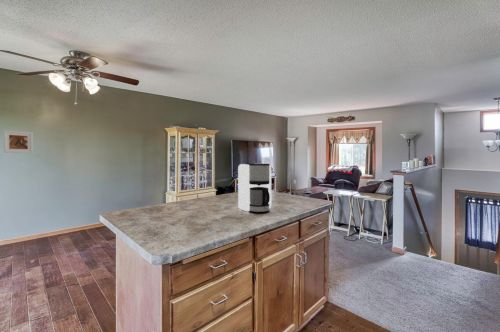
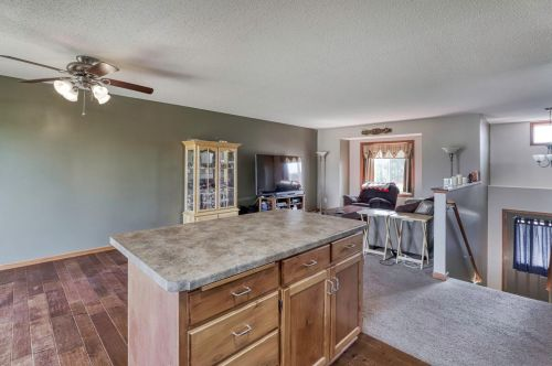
- coffee maker (259, 187)
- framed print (18, 142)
